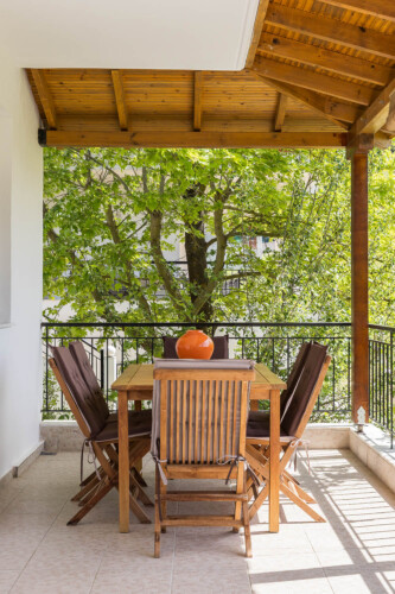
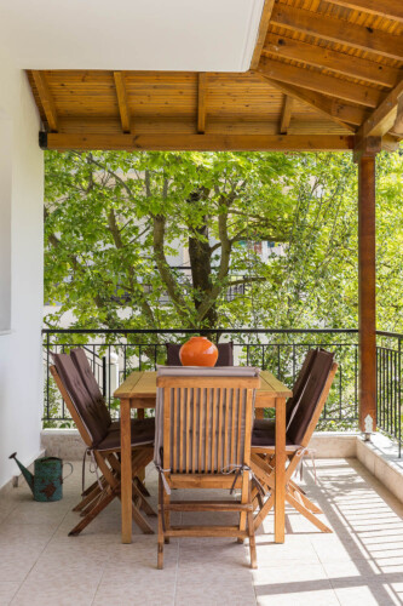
+ watering can (40, 475)
